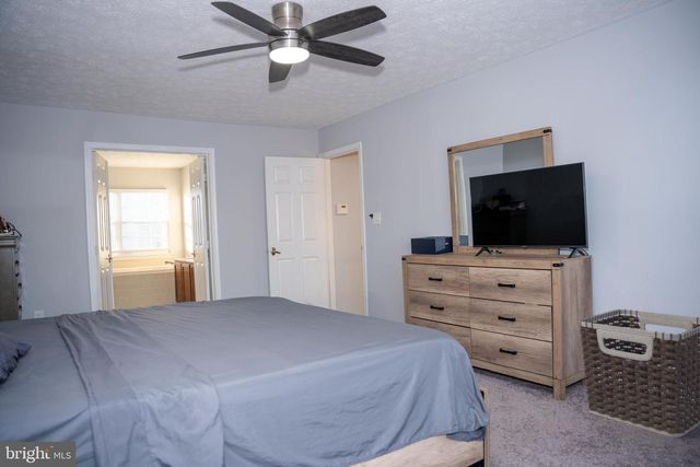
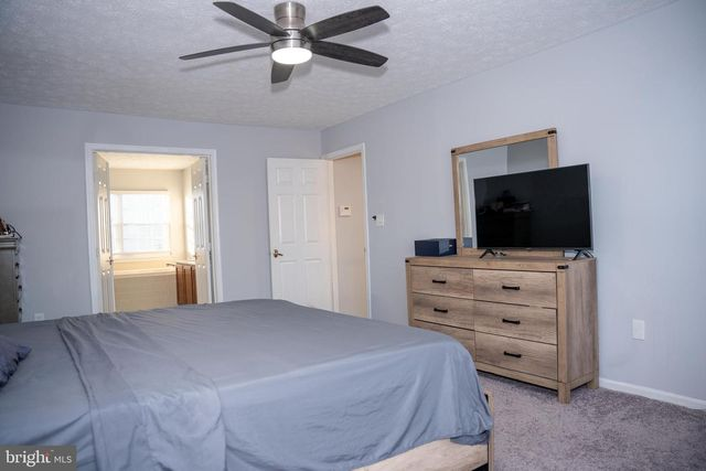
- clothes hamper (646, 366)
